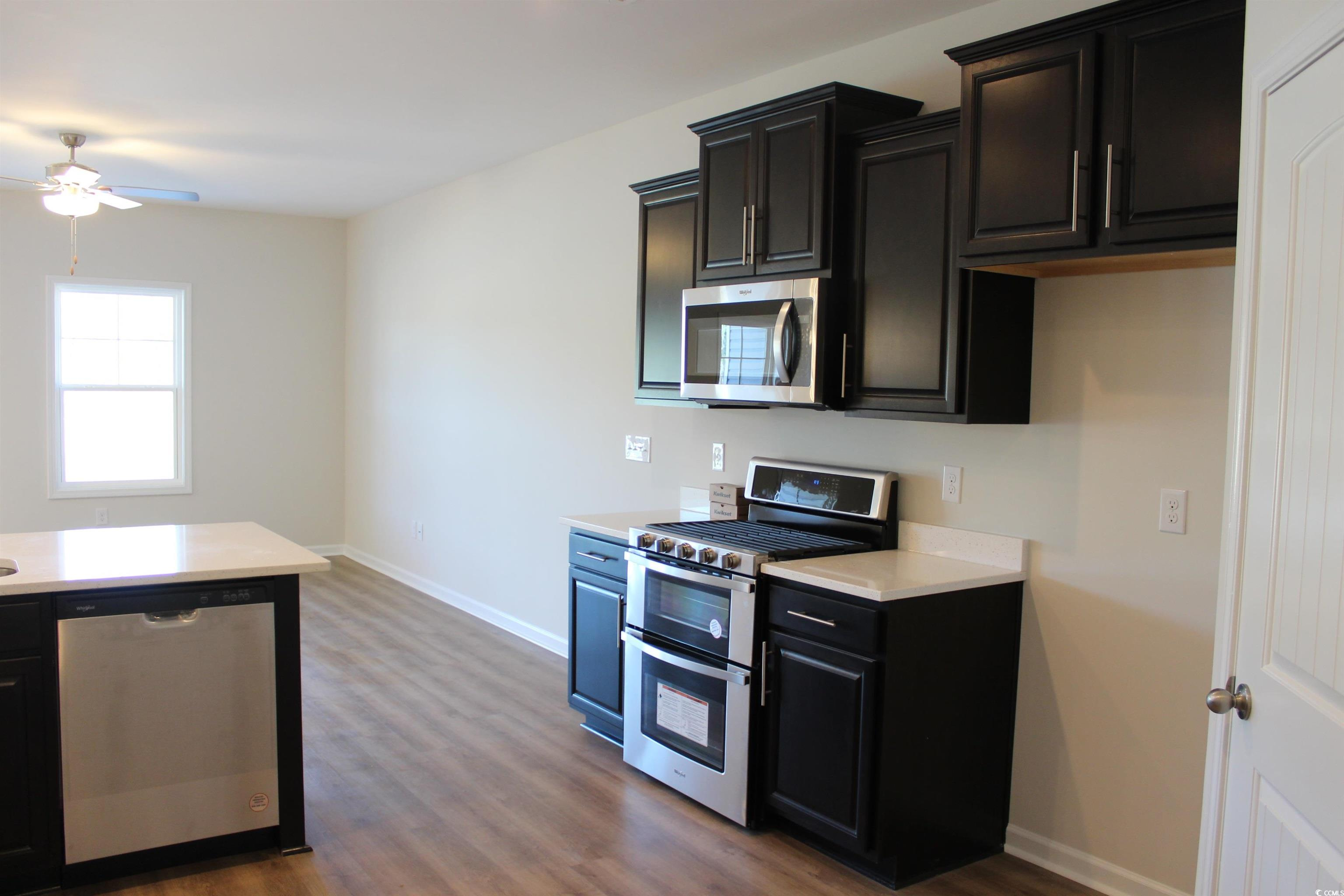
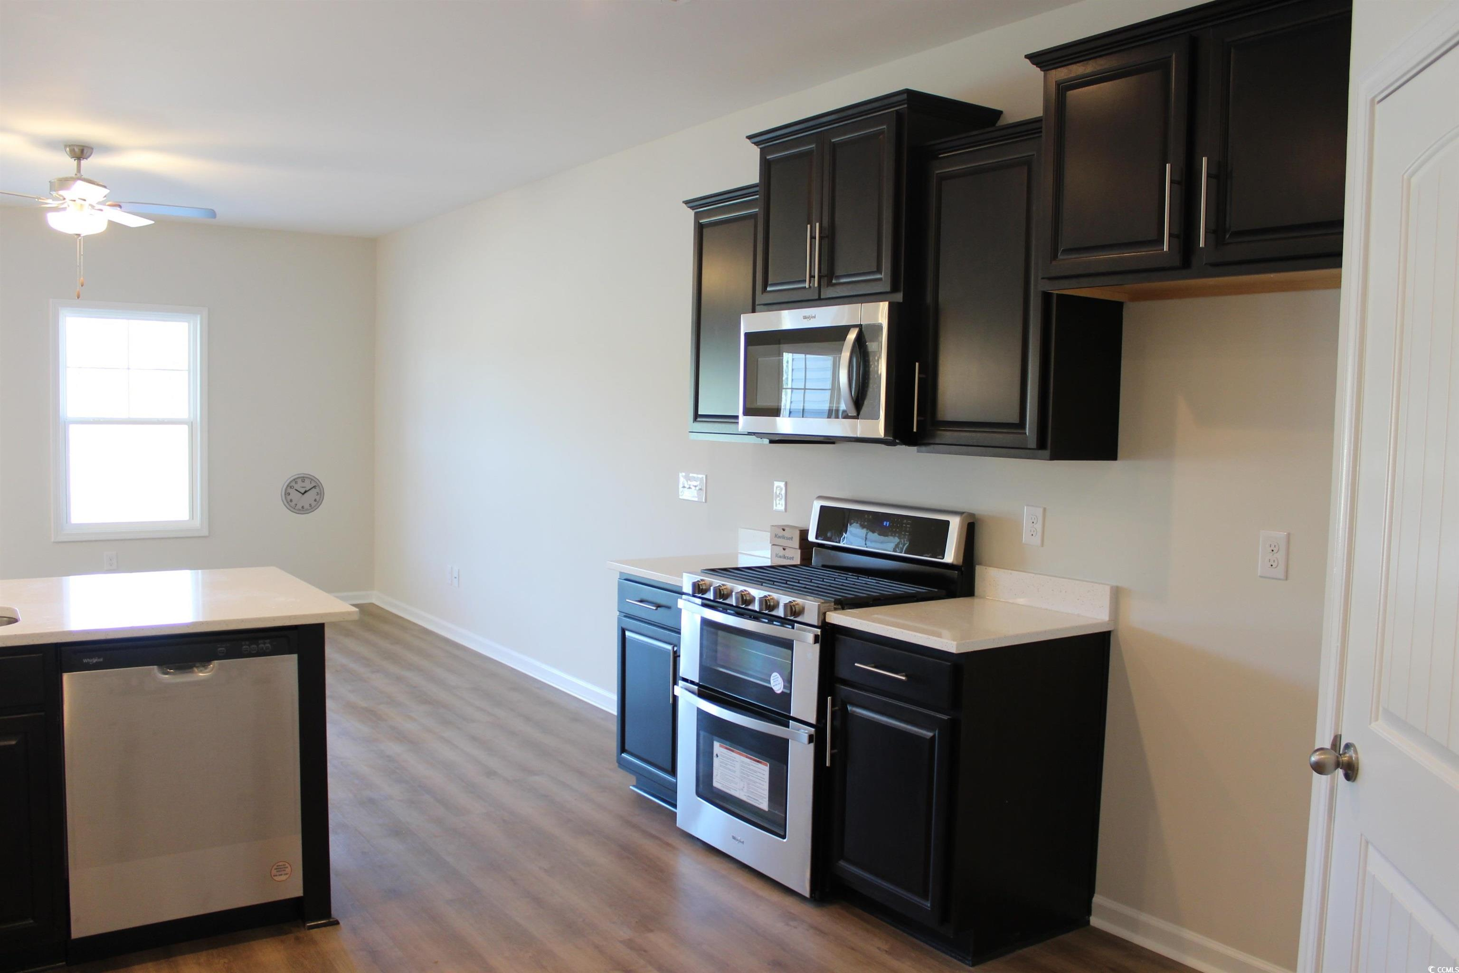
+ wall clock (303, 494)
